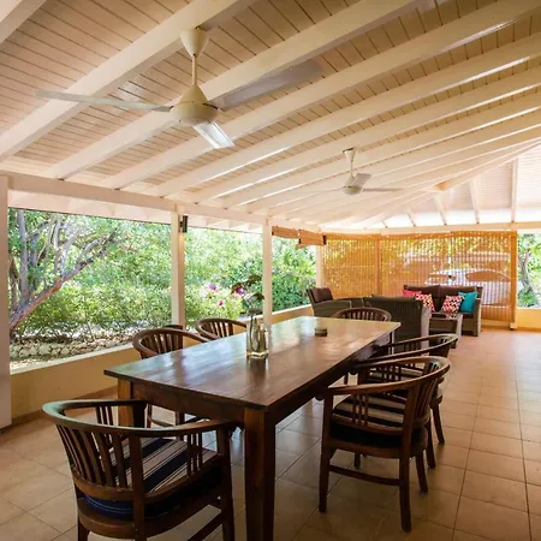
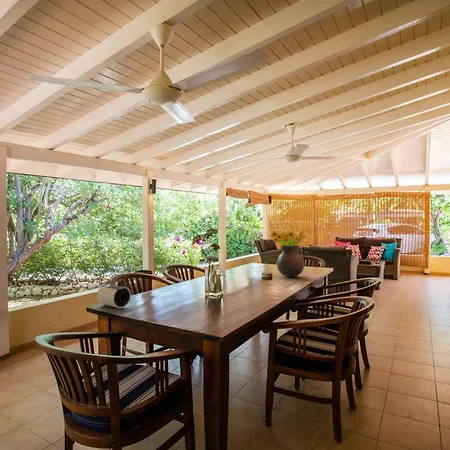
+ flower arrangement (287, 253)
+ speaker (115, 297)
